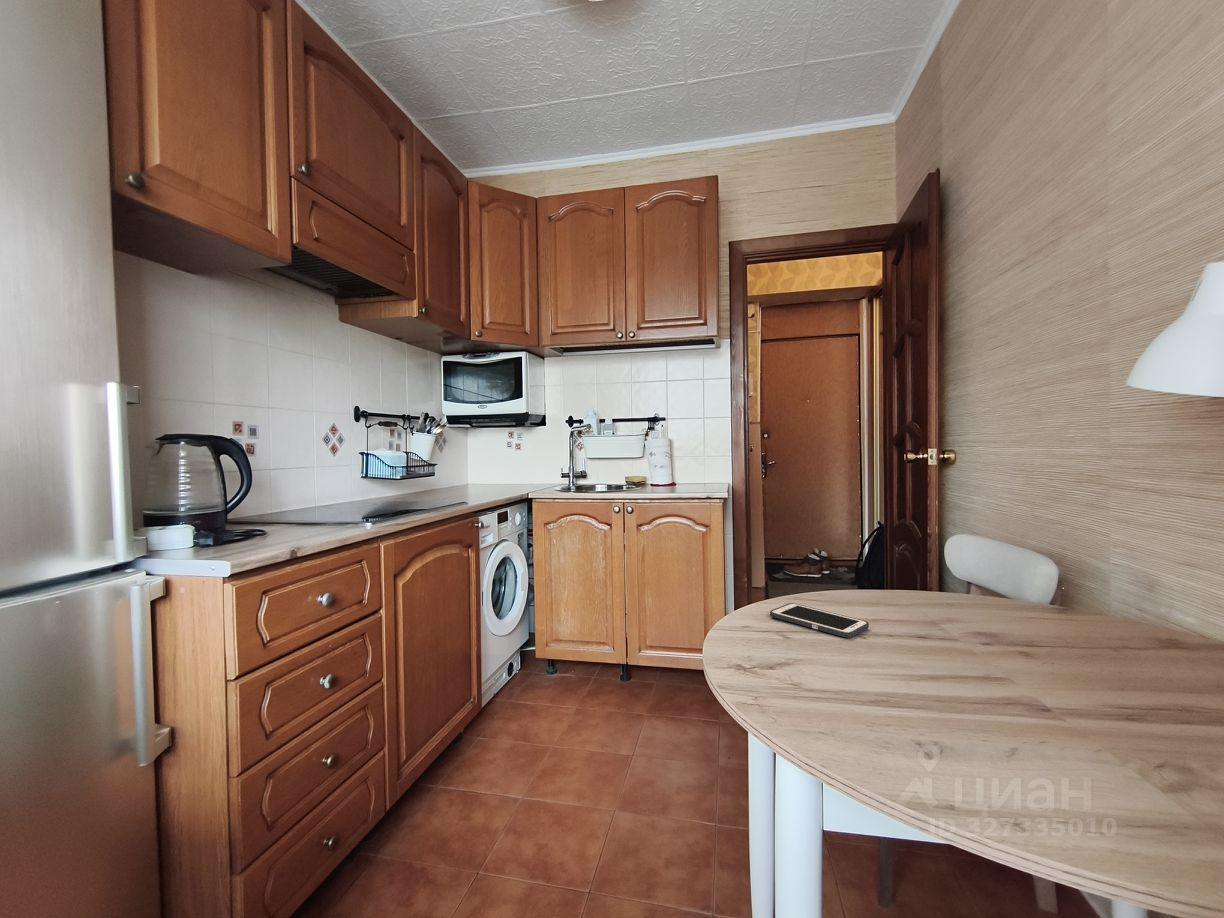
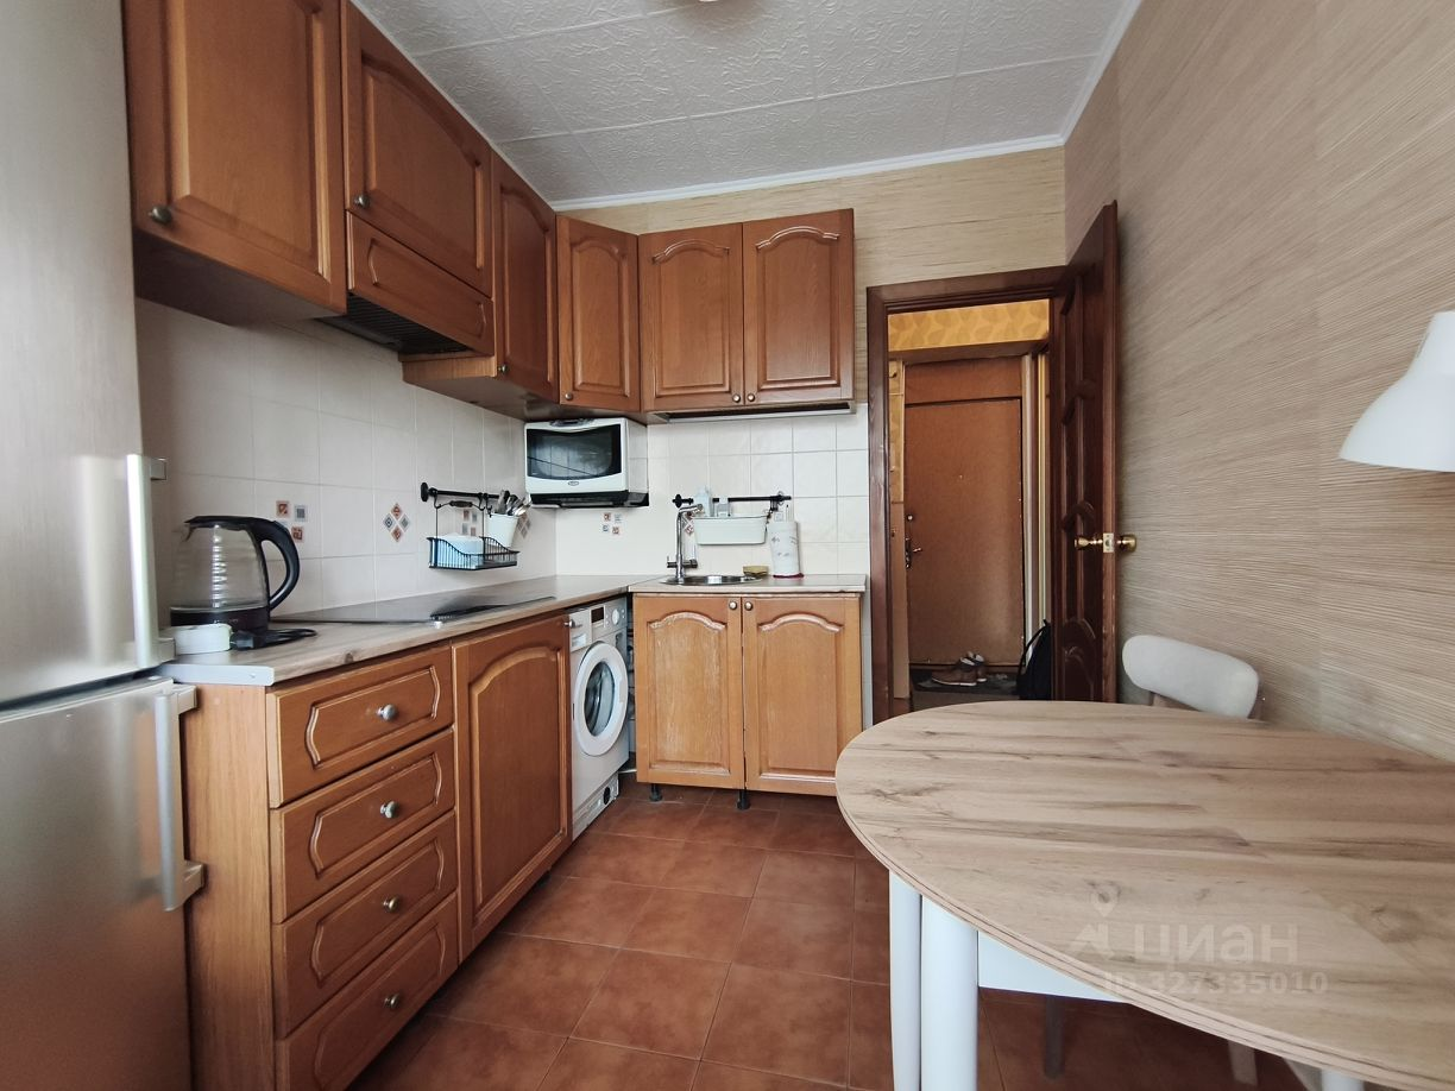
- cell phone (817, 619)
